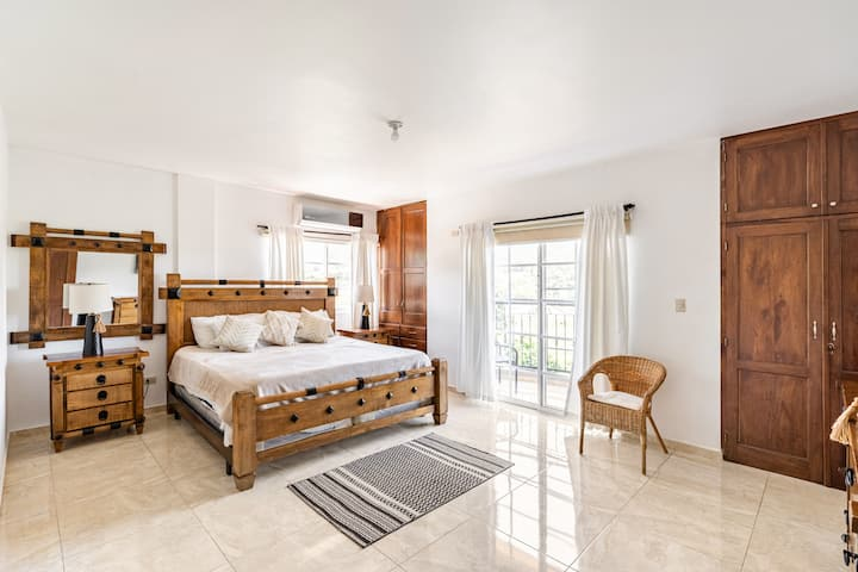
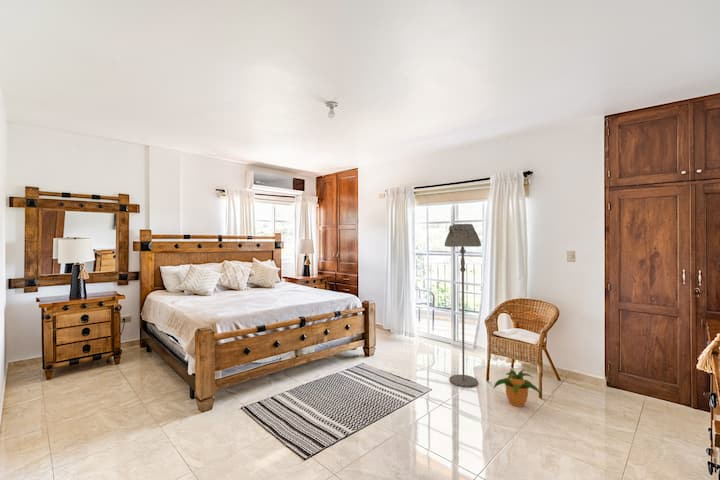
+ floor lamp (463, 302)
+ potted plant (519, 387)
